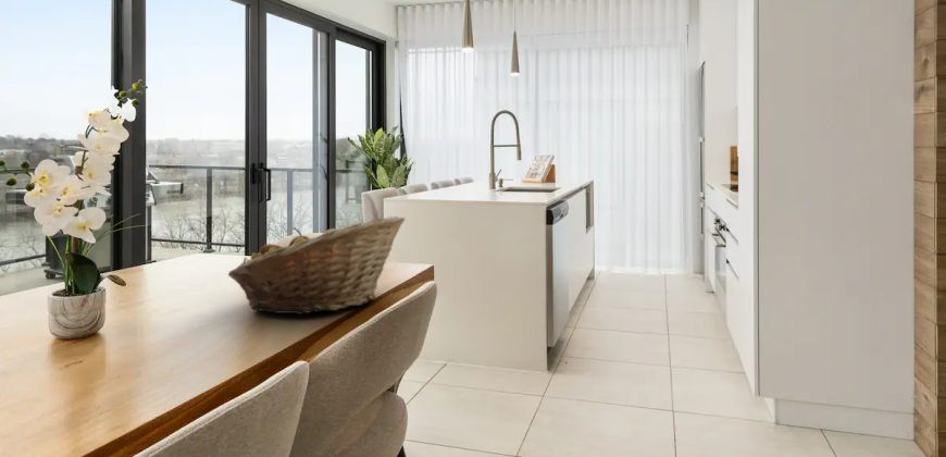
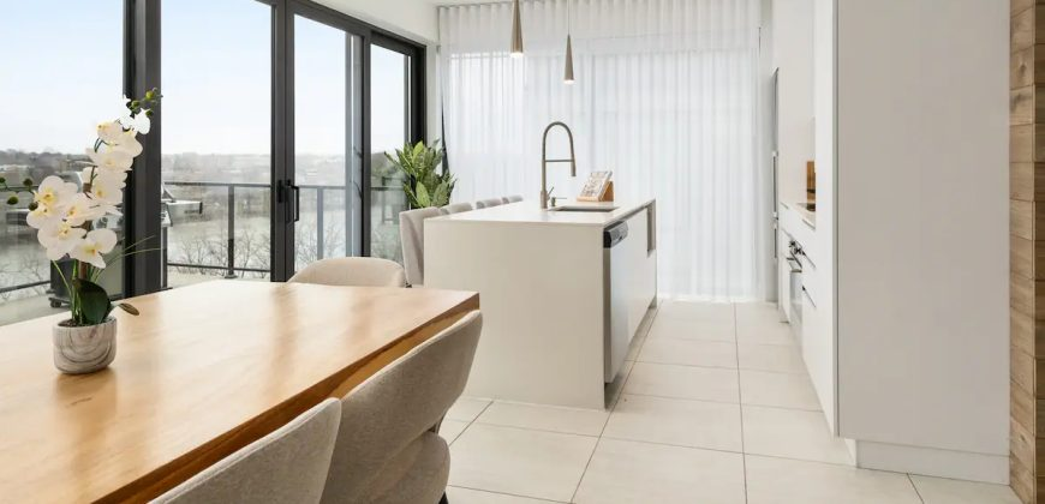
- fruit basket (323, 259)
